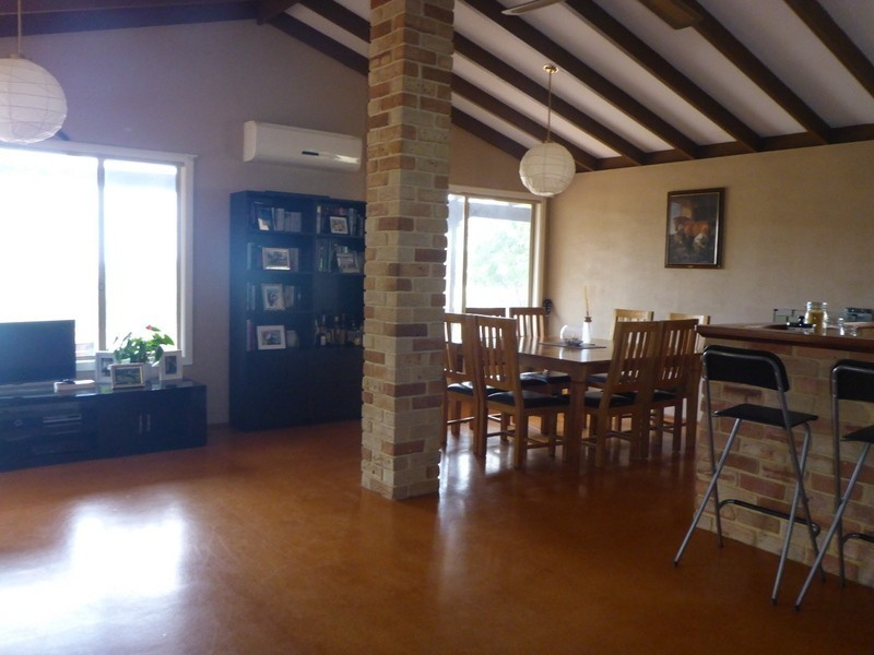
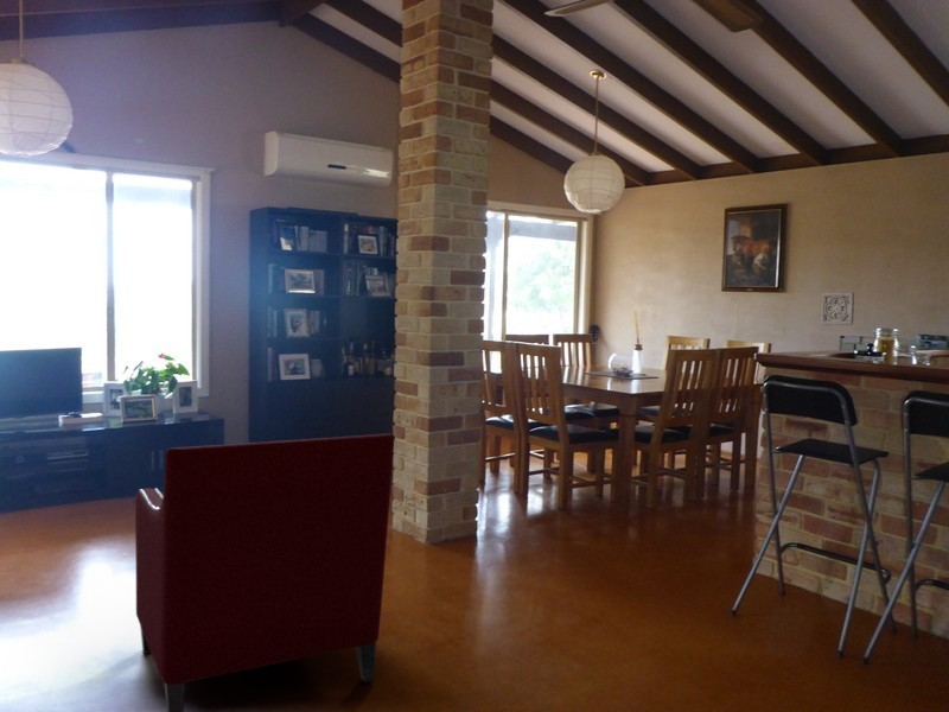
+ wall ornament (837, 309)
+ armchair (257, 548)
